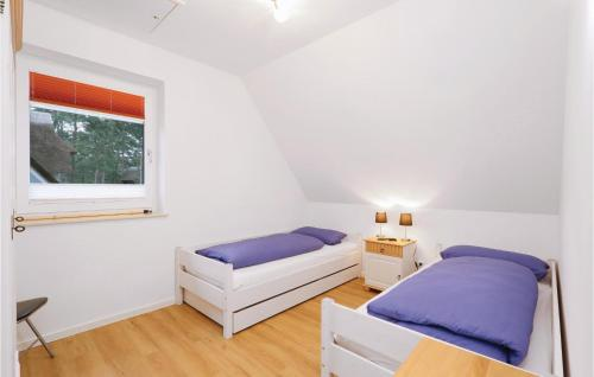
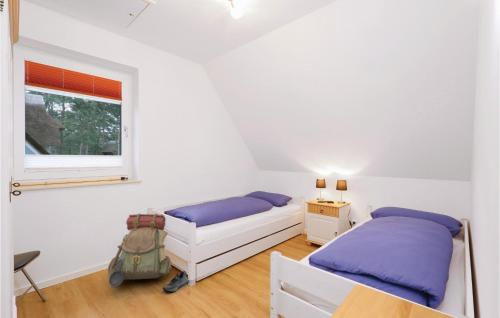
+ shoe (176, 280)
+ backpack (139, 248)
